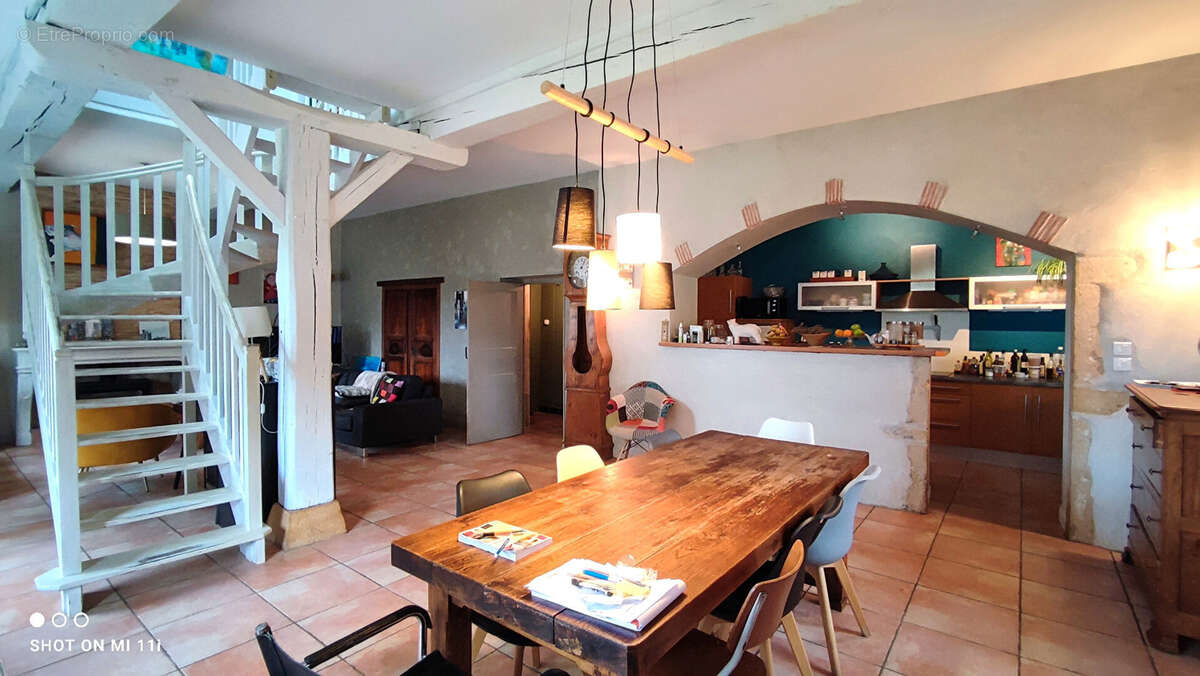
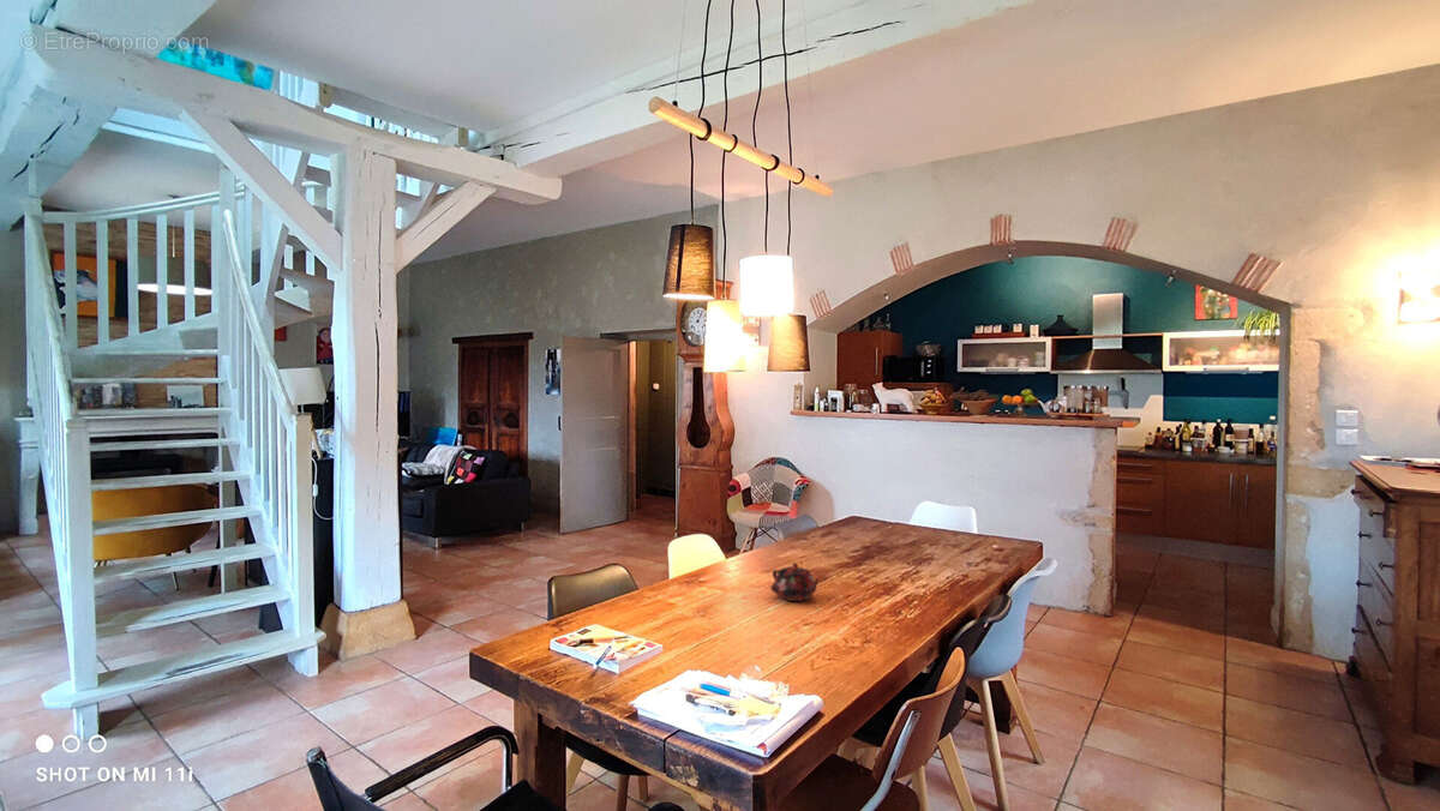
+ teapot (796, 579)
